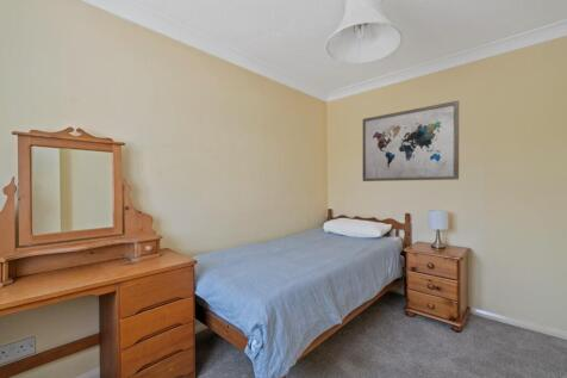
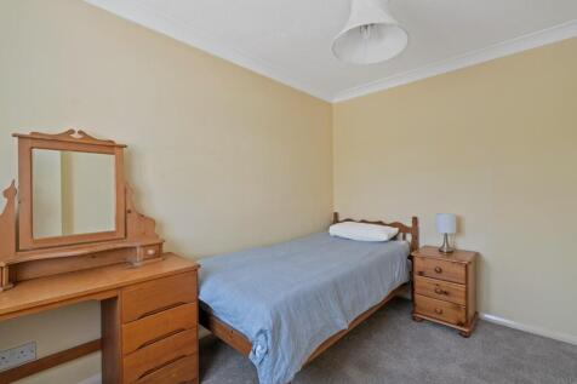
- wall art (405, 145)
